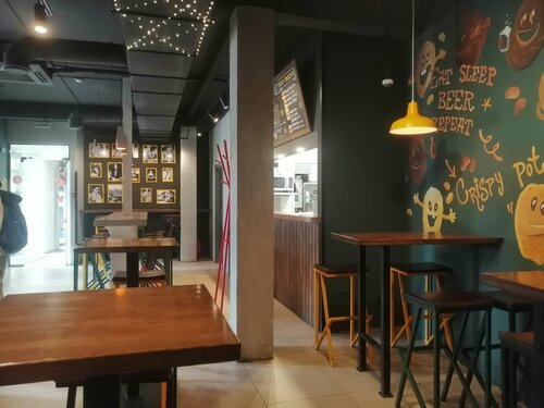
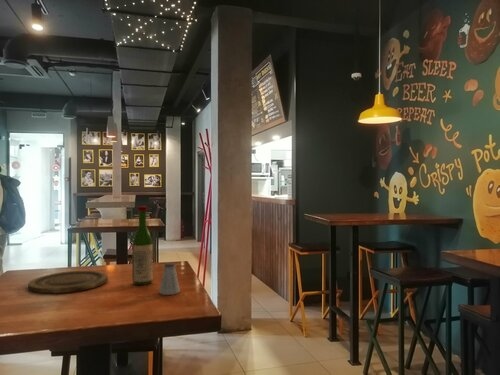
+ saltshaker (169, 277)
+ wine bottle (142, 244)
+ plate (69, 281)
